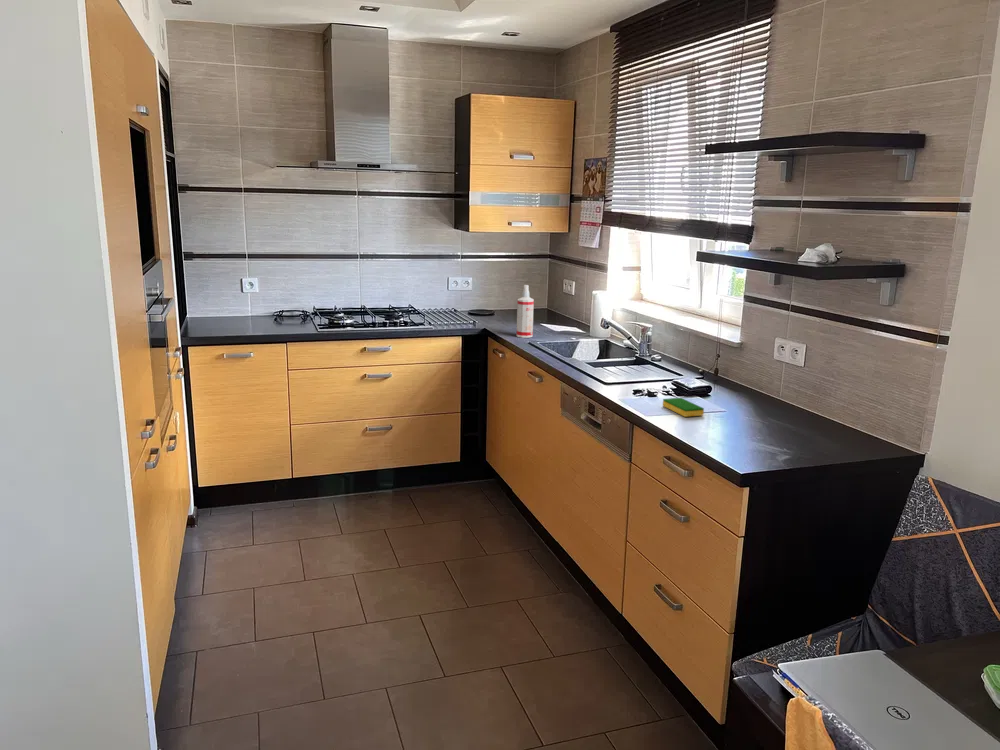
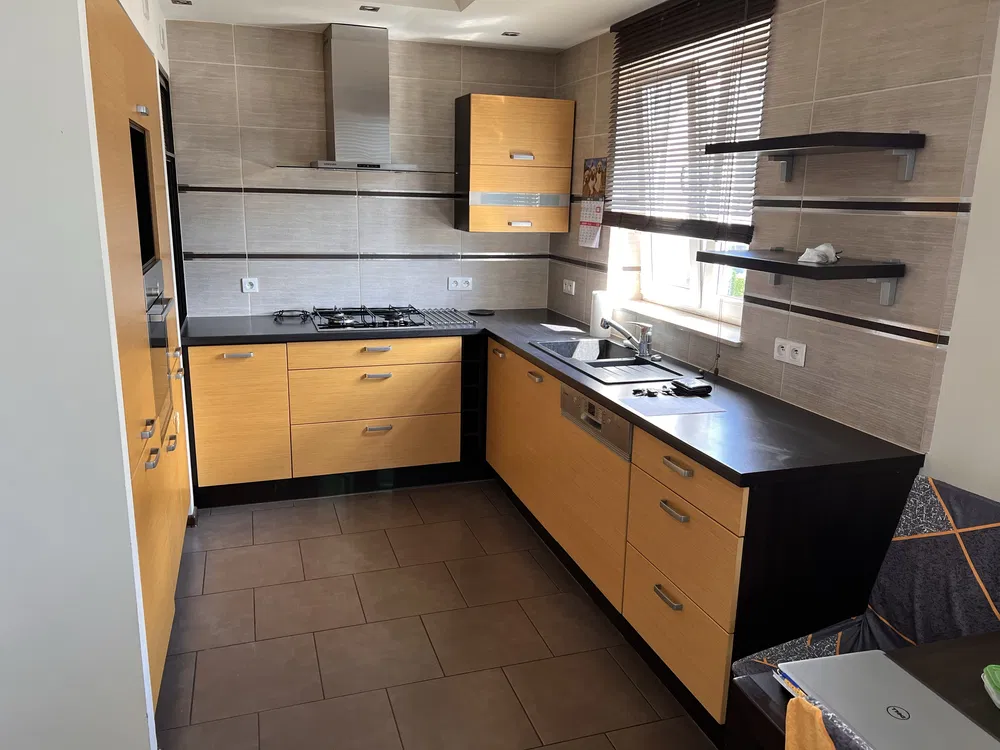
- spray bottle (525, 310)
- dish sponge (682, 406)
